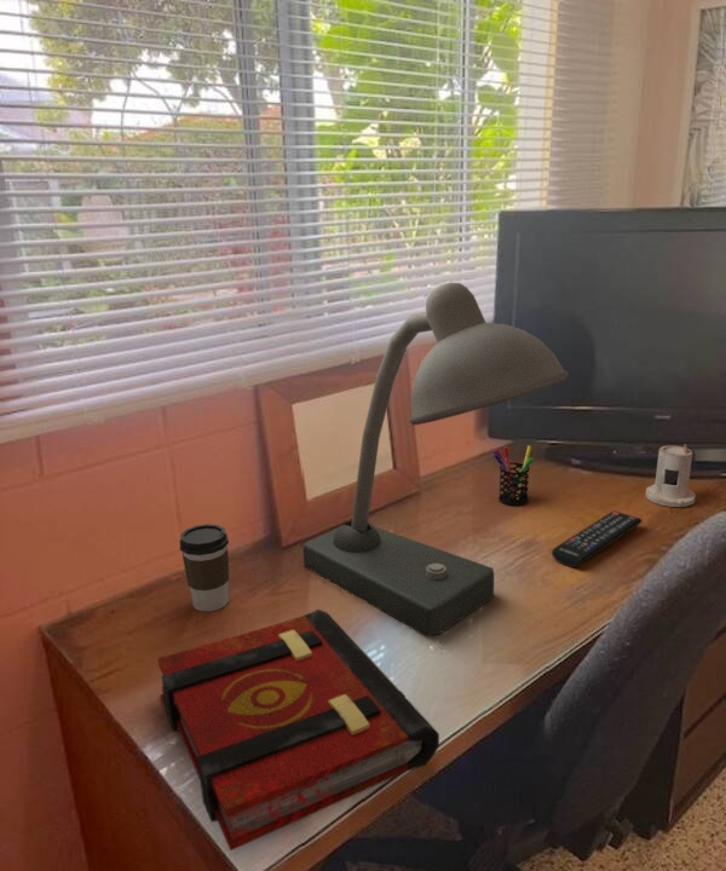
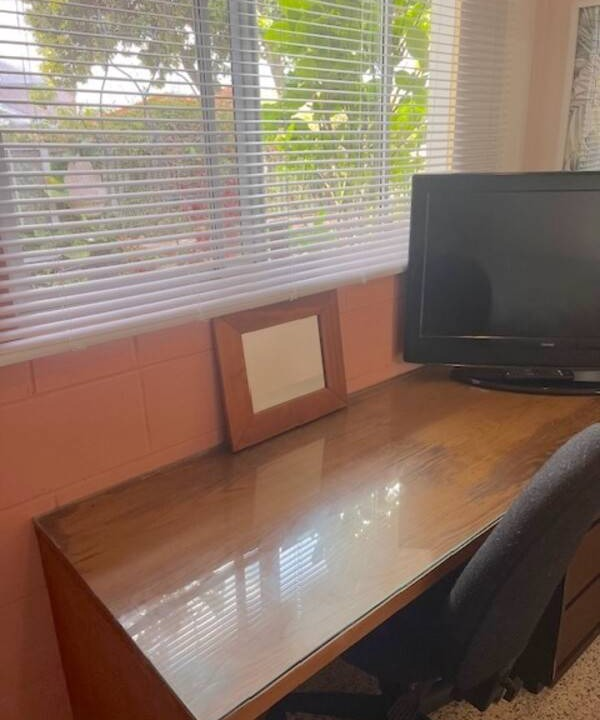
- coffee cup (207, 567)
- candle (673, 471)
- remote control (598, 537)
- book (287, 705)
- desk lamp (414, 423)
- pen holder (515, 473)
